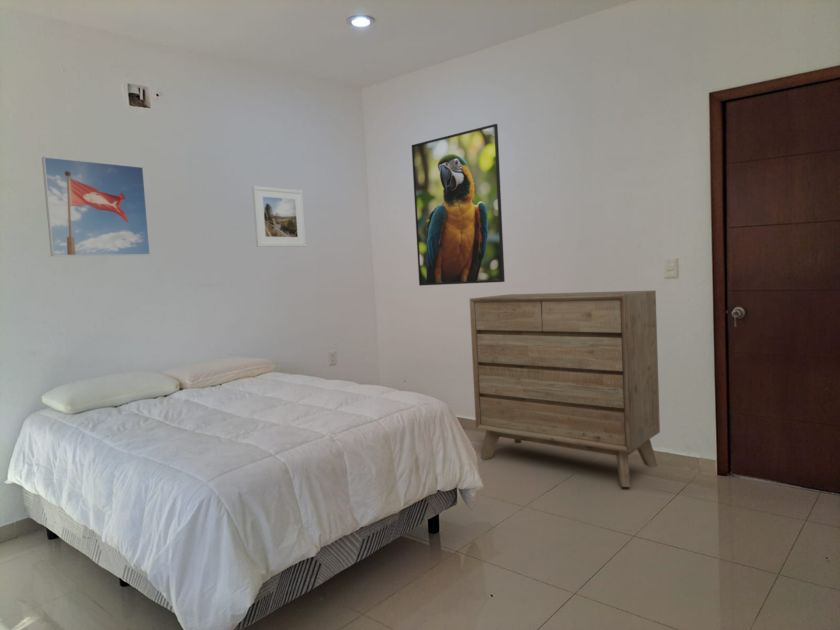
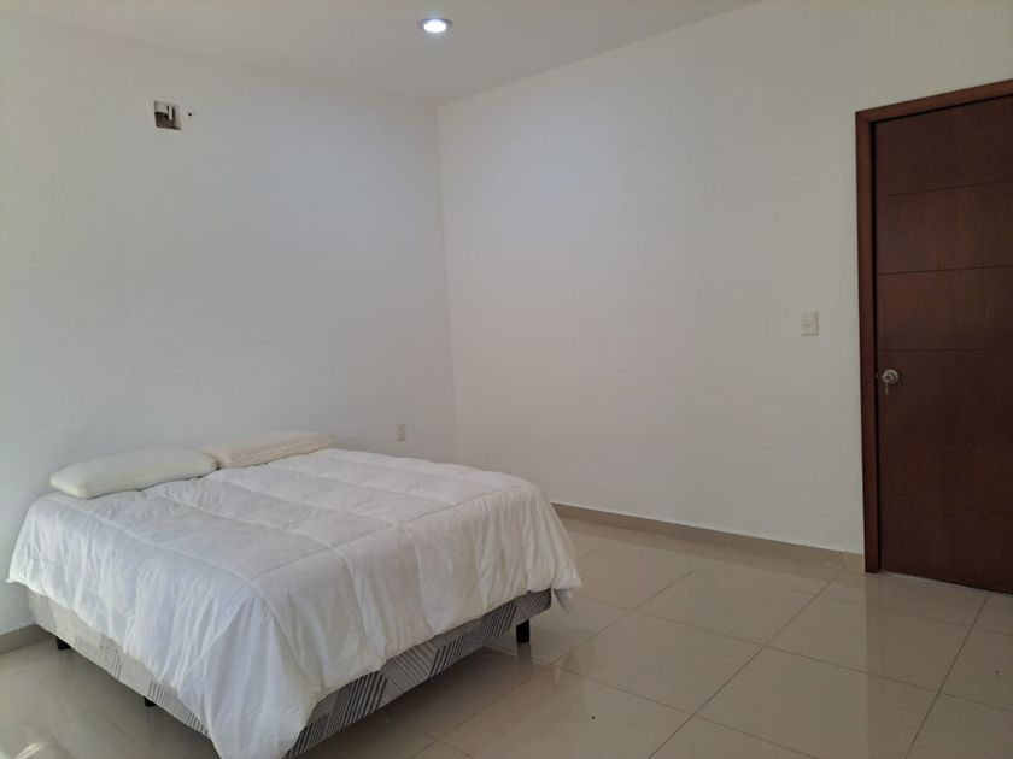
- dresser (561, 379)
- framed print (455, 210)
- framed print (99, 209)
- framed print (280, 217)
